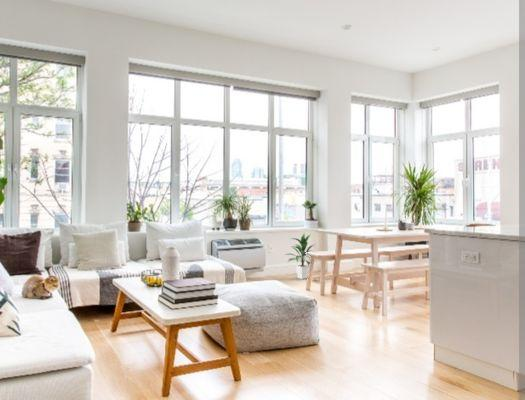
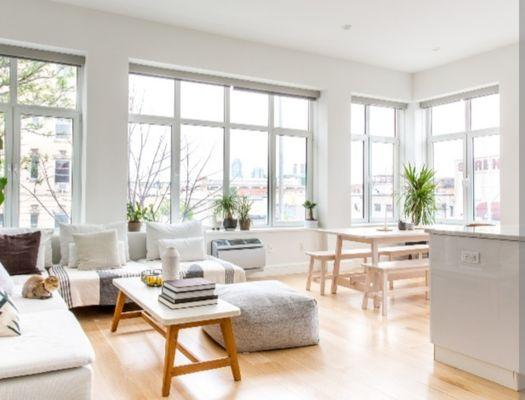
- indoor plant (302, 255)
